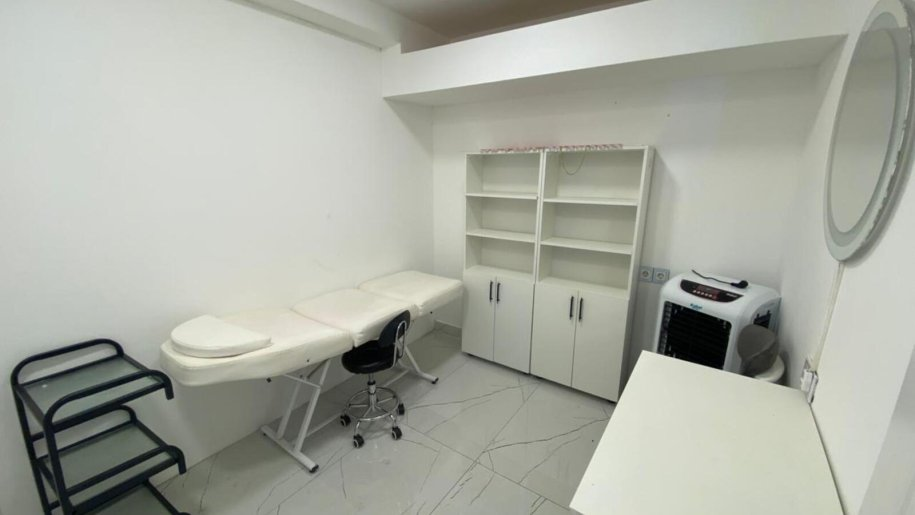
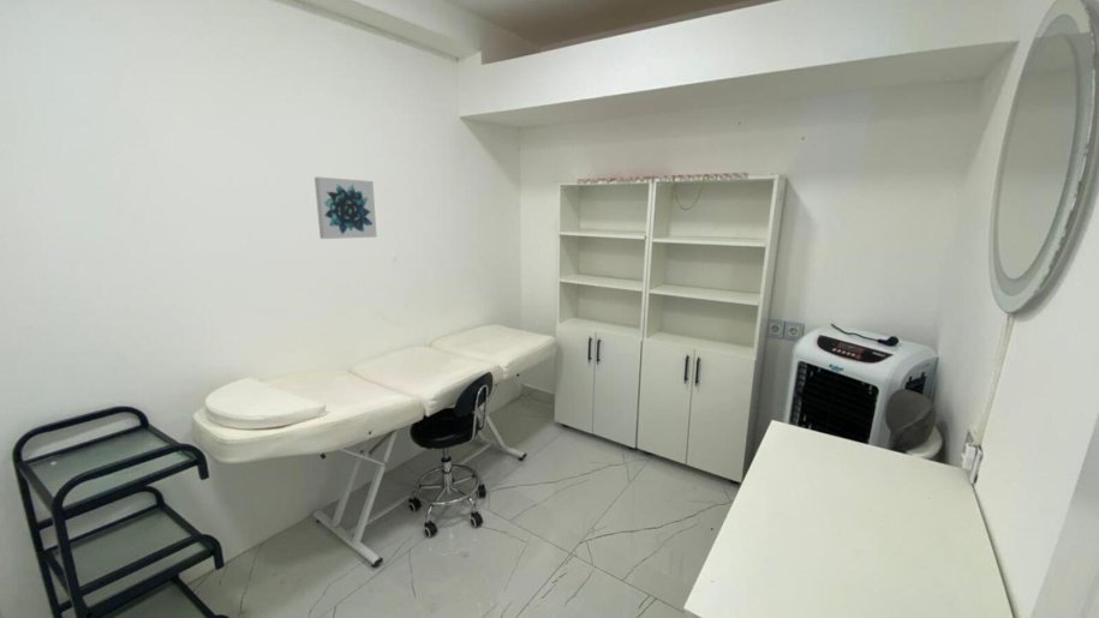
+ wall art (347, 209)
